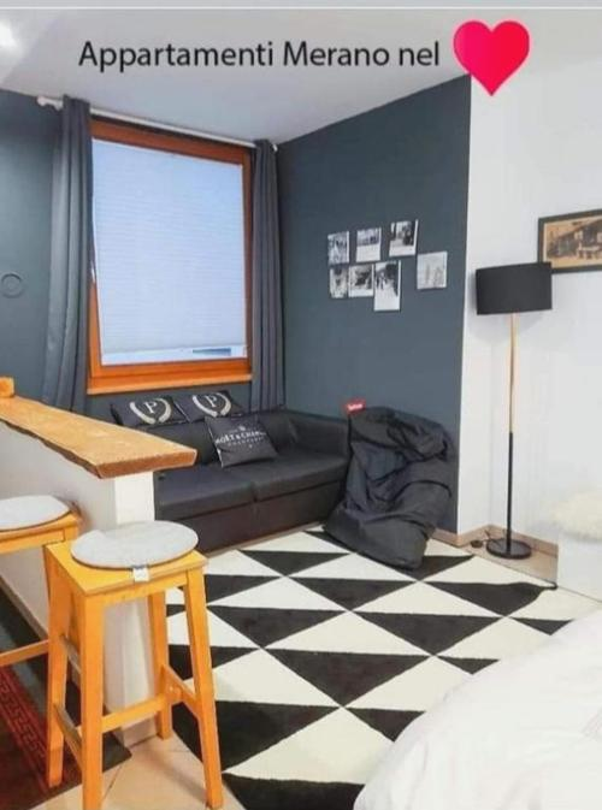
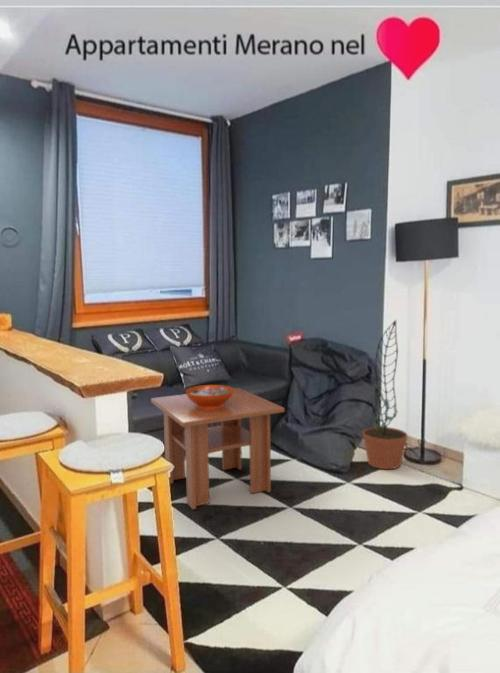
+ decorative bowl (209, 397)
+ coffee table (215, 444)
+ decorative plant (385, 392)
